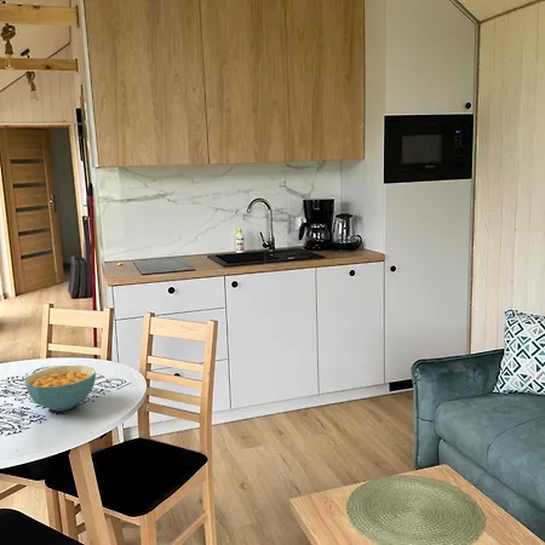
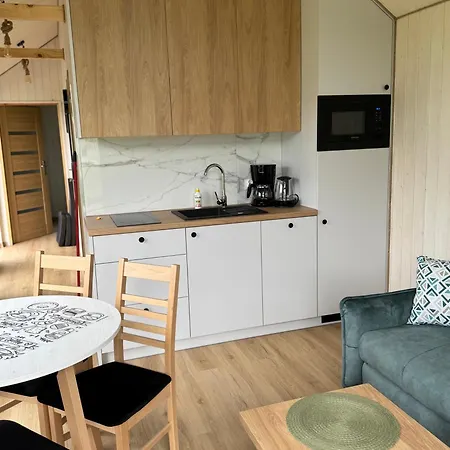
- cereal bowl (62, 391)
